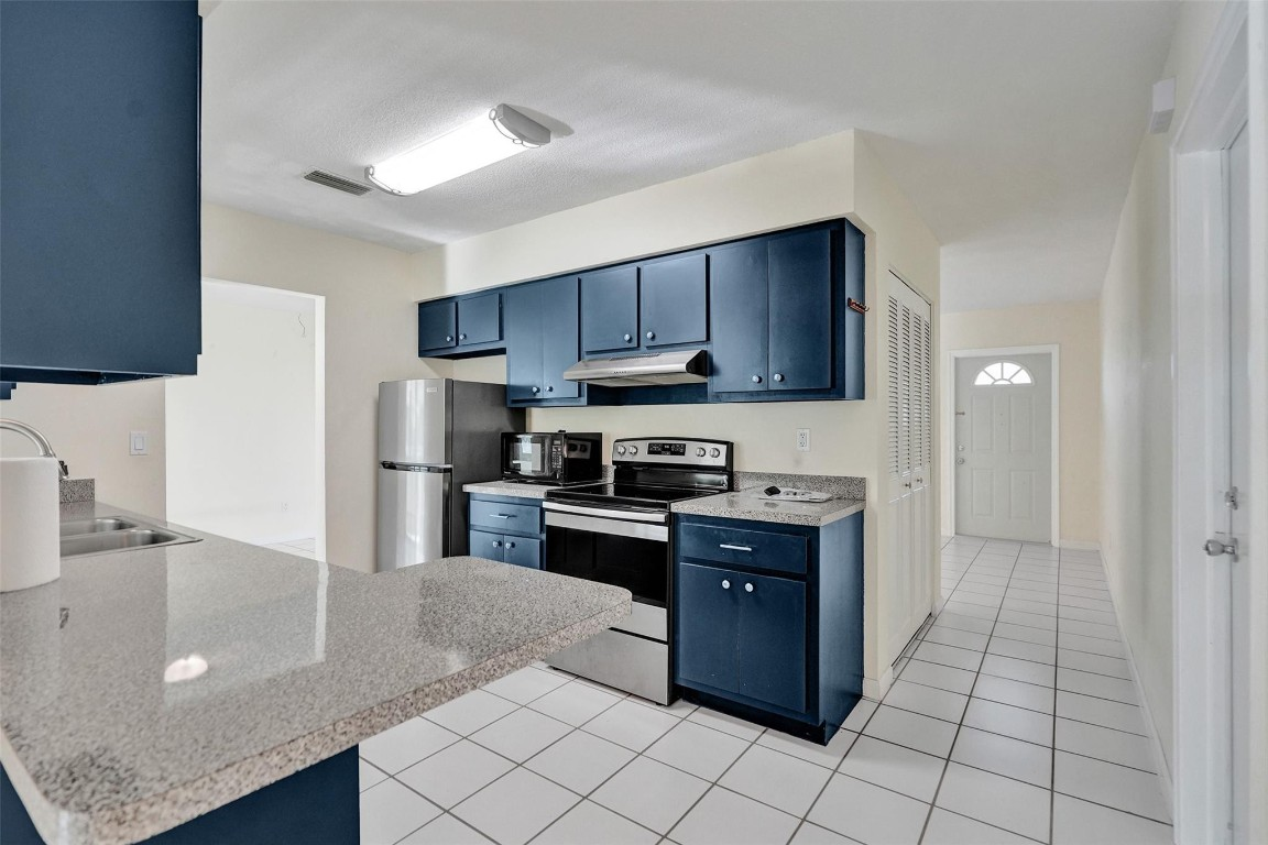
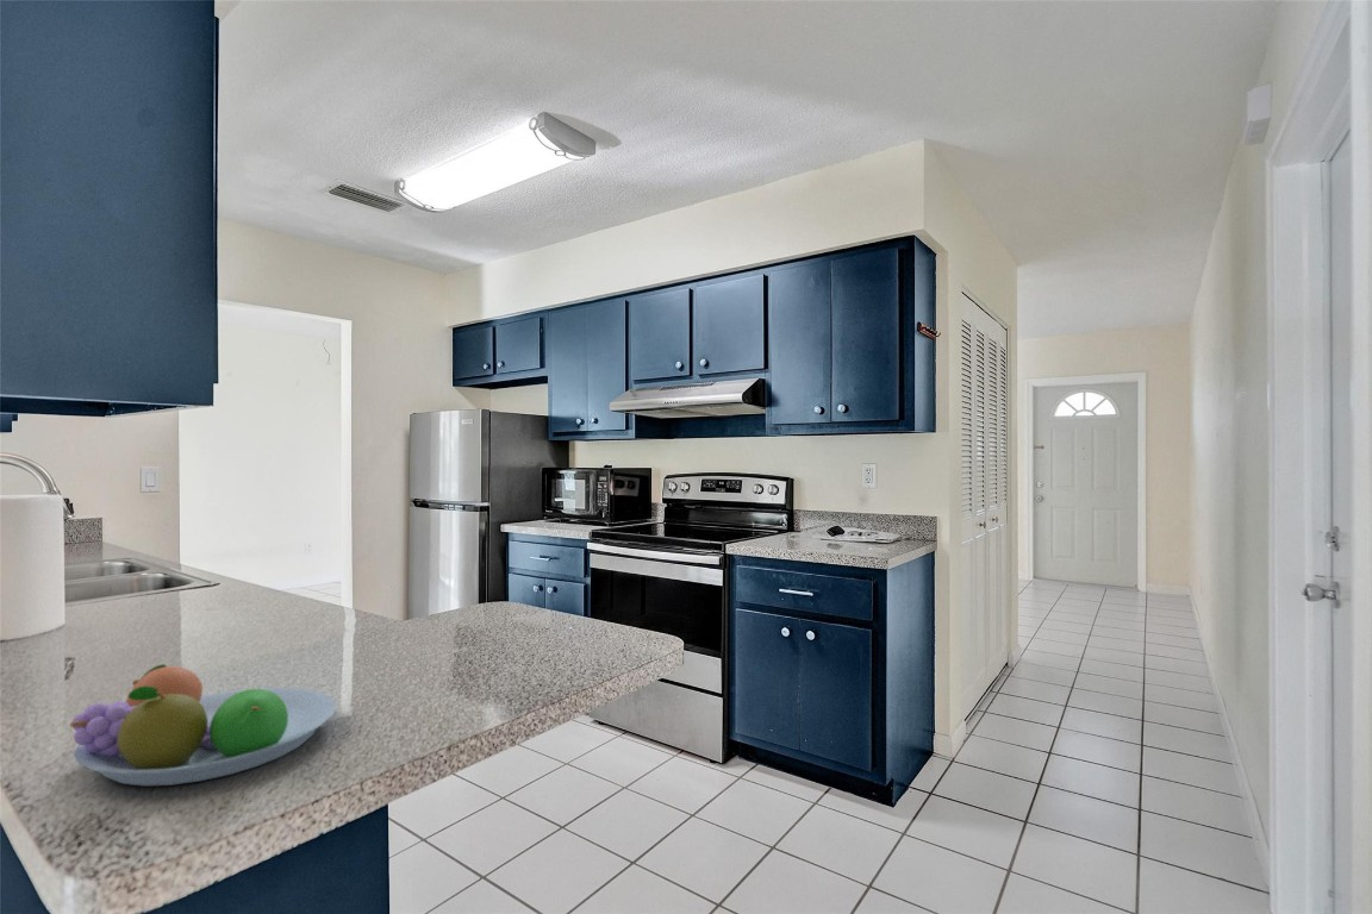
+ fruit bowl (214, 706)
